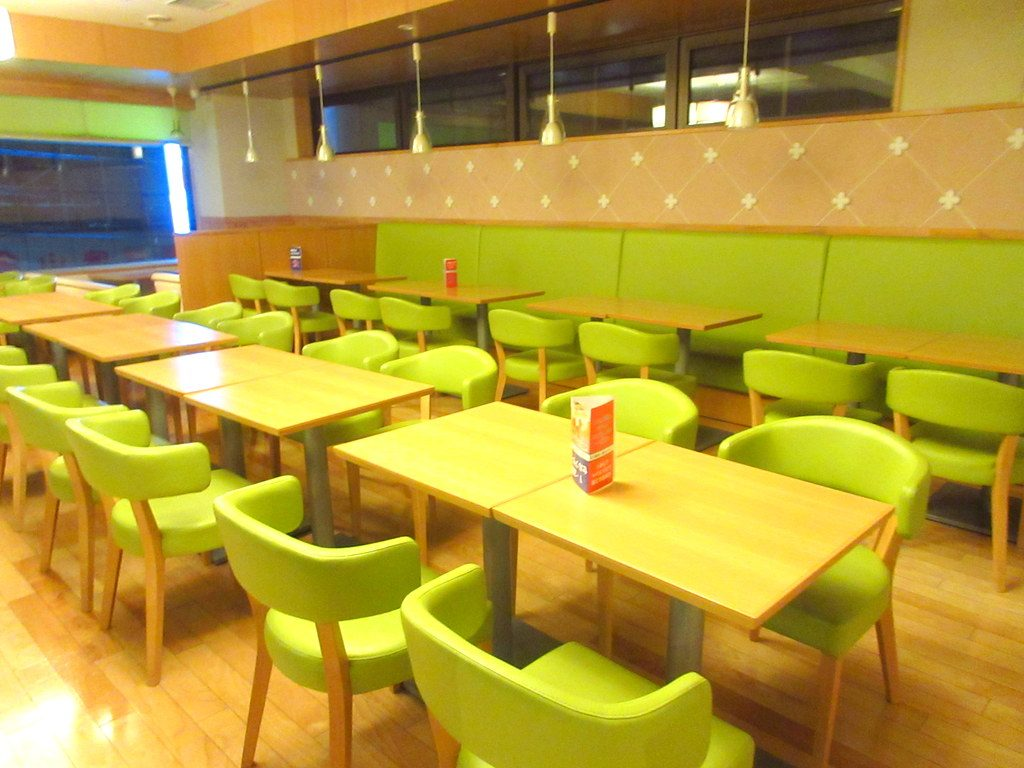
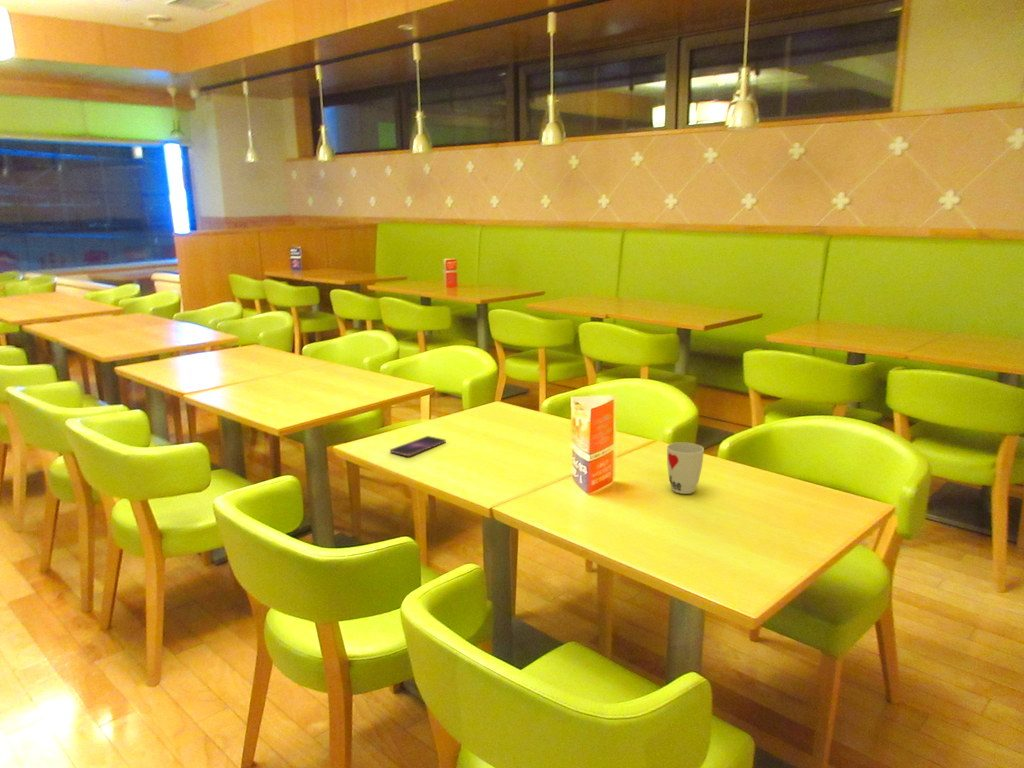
+ cup (684, 468)
+ smartphone (418, 445)
